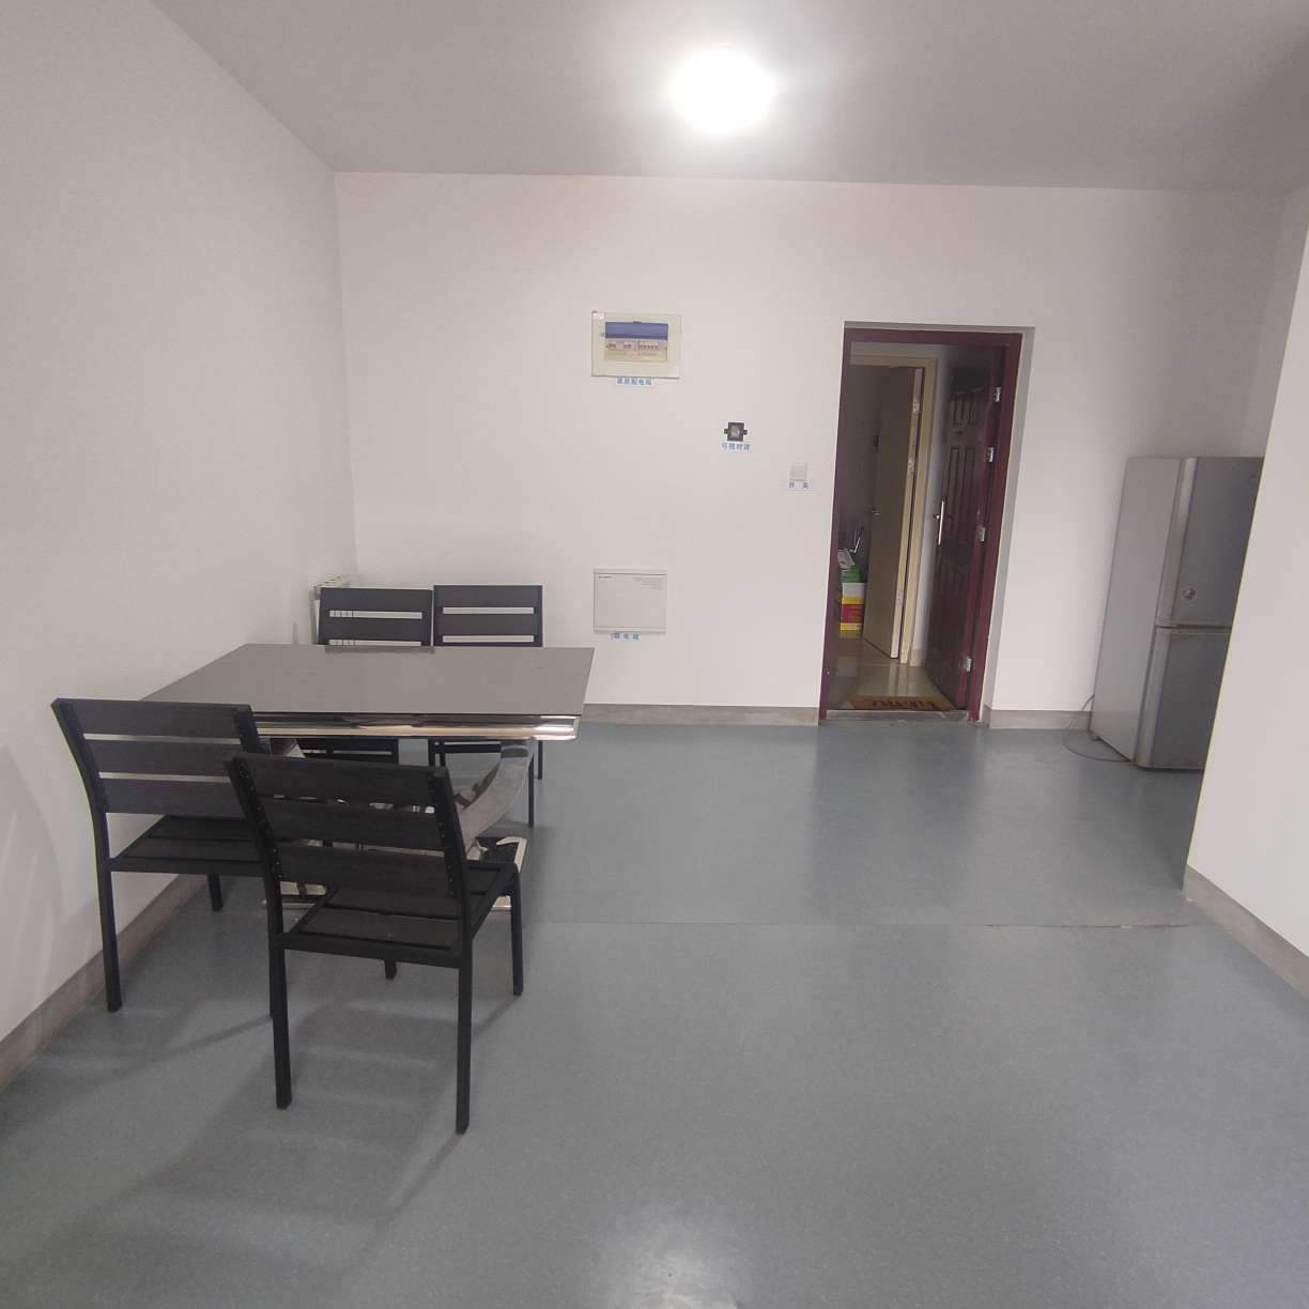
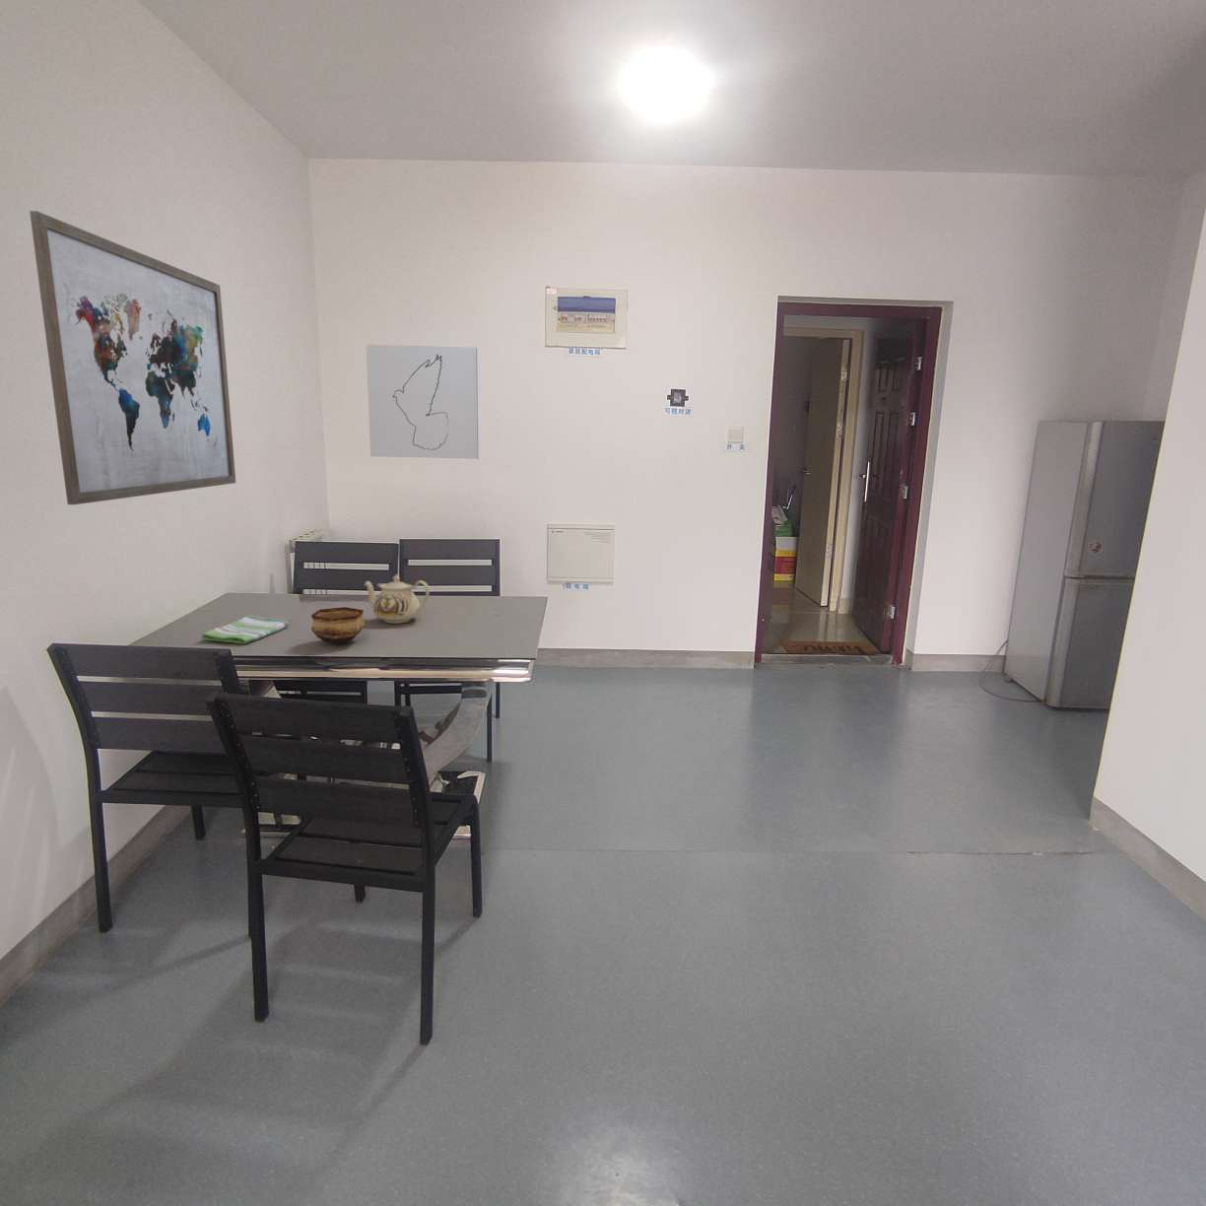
+ teapot (396, 597)
+ bowl (338, 627)
+ wall art (423, 402)
+ wall art (156, 378)
+ dish towel (245, 628)
